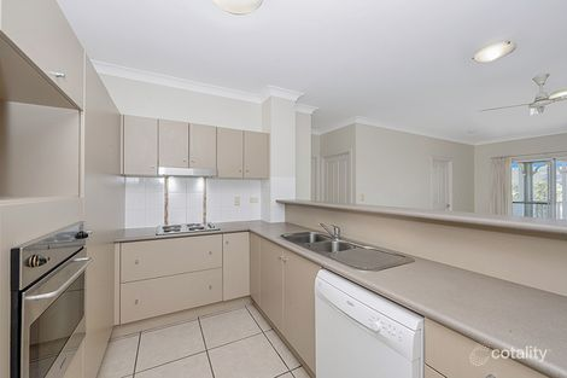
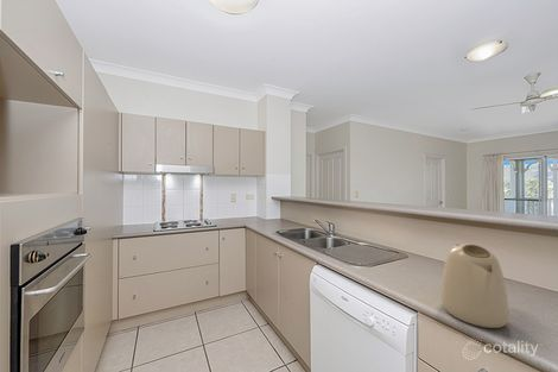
+ kettle (470, 278)
